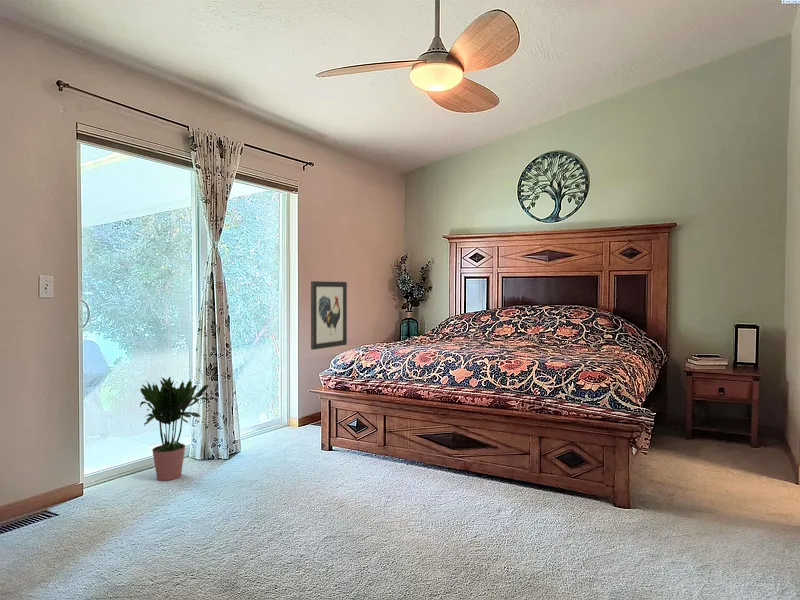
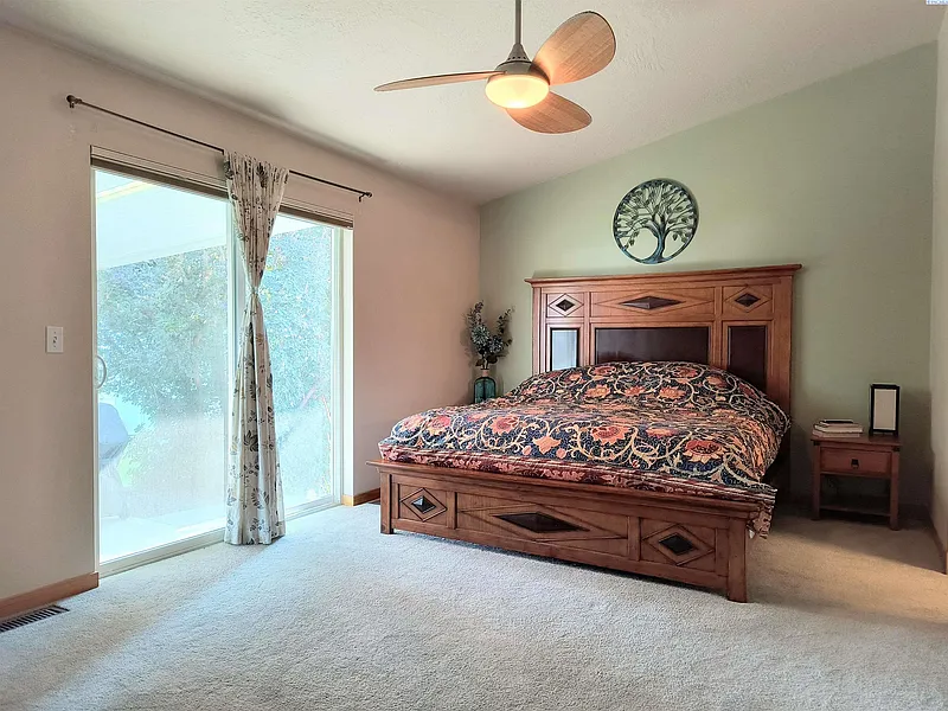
- potted plant (168, 424)
- wall art (329, 314)
